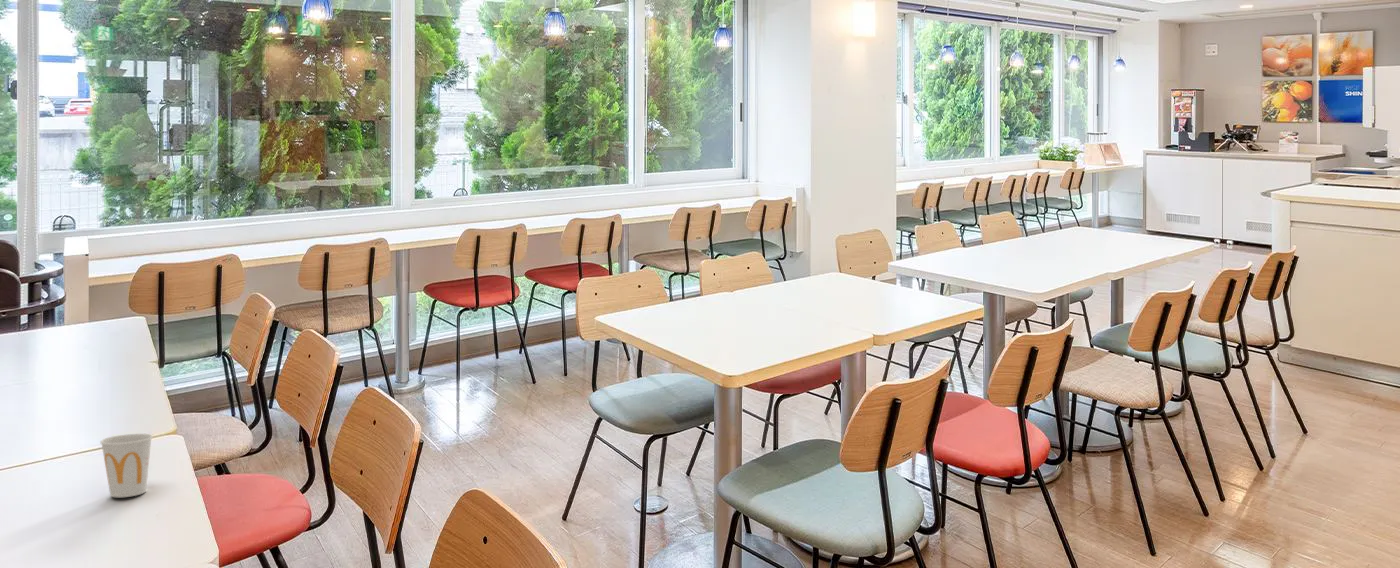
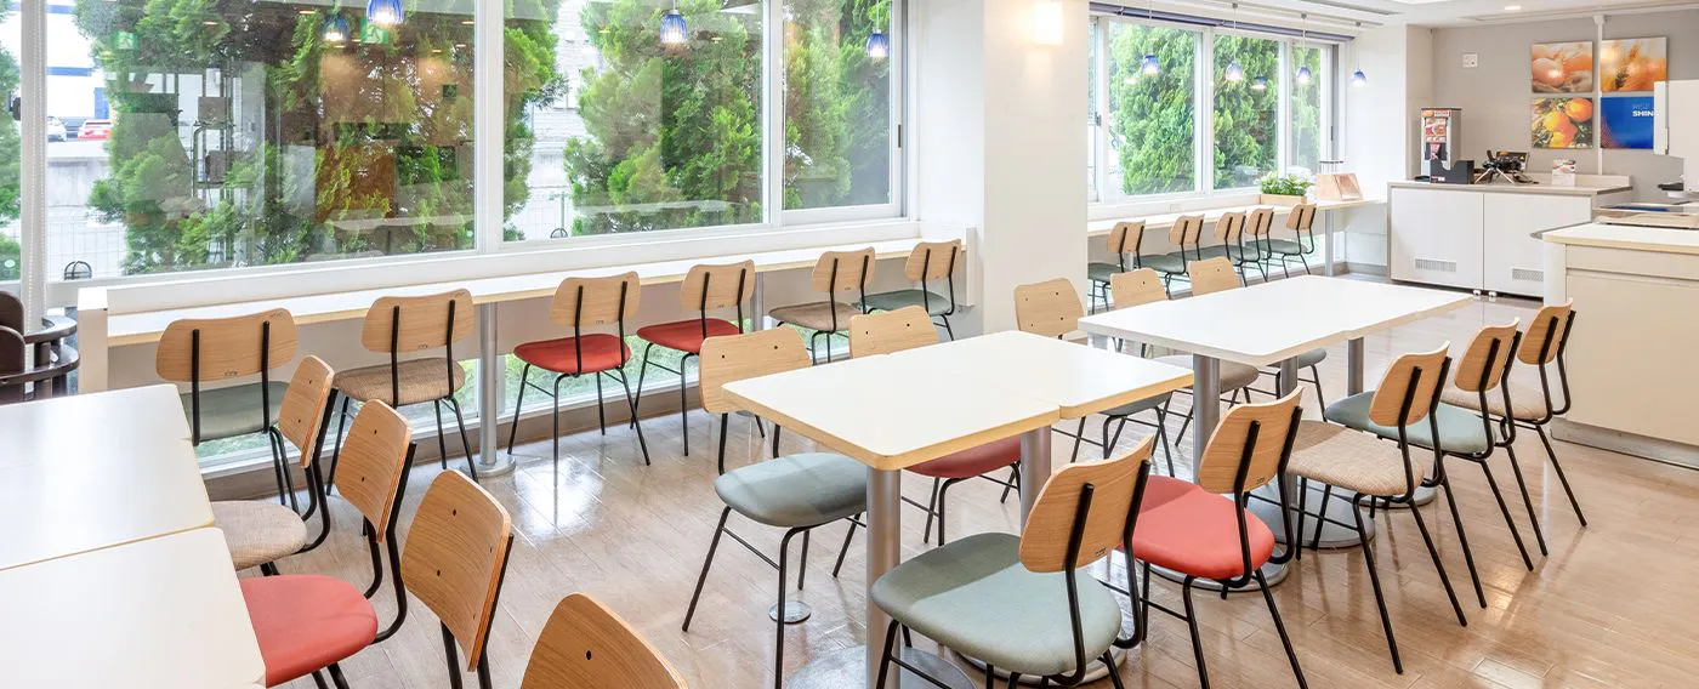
- cup (127, 465)
